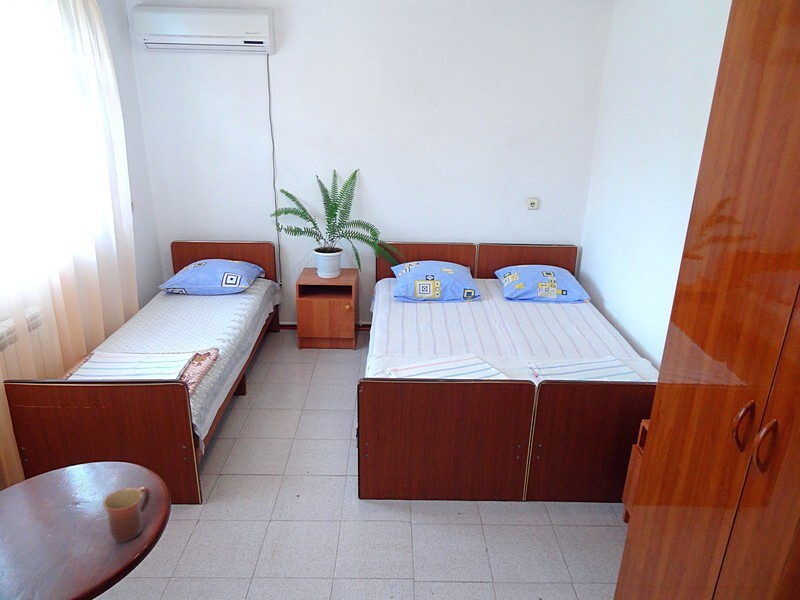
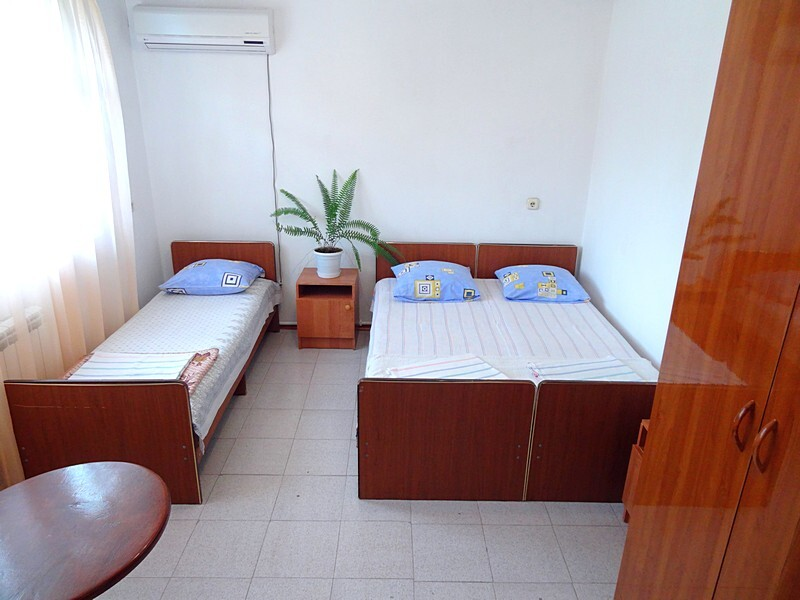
- mug (130, 512)
